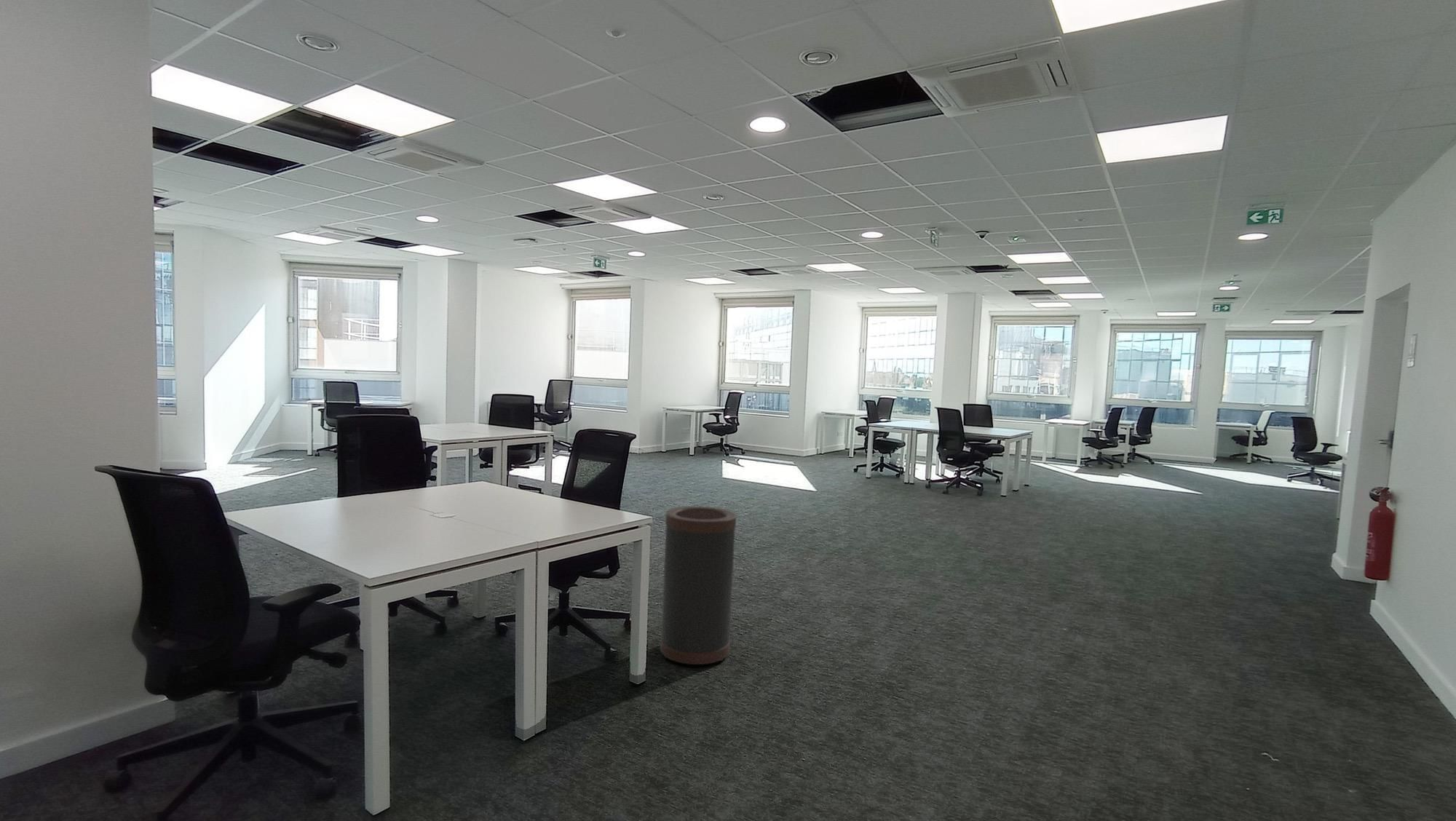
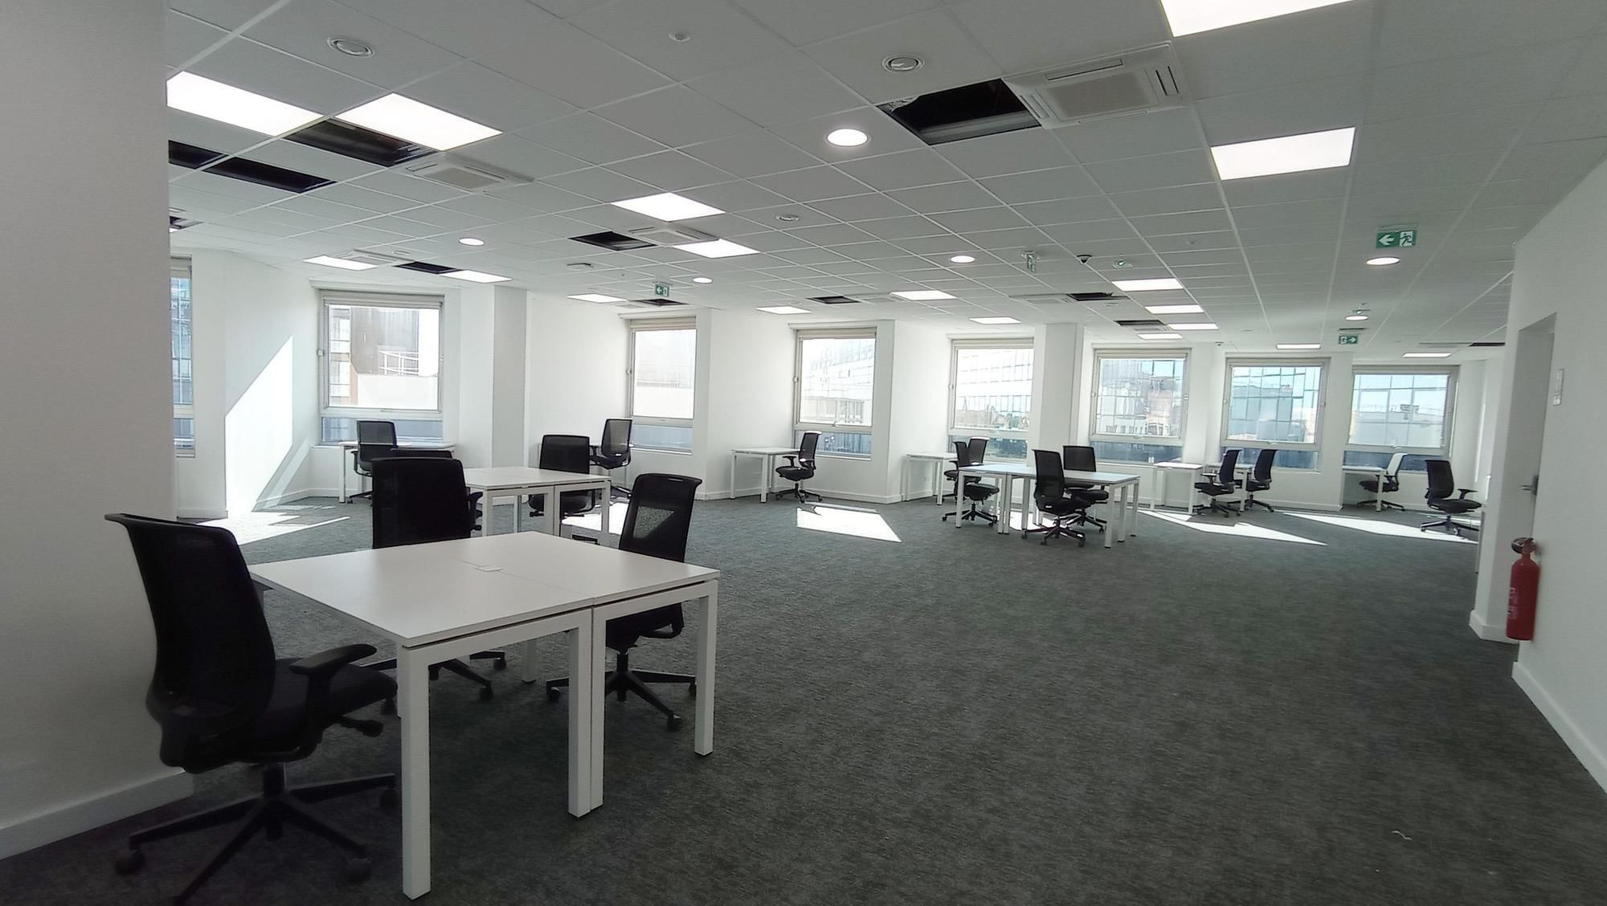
- trash can (697, 583)
